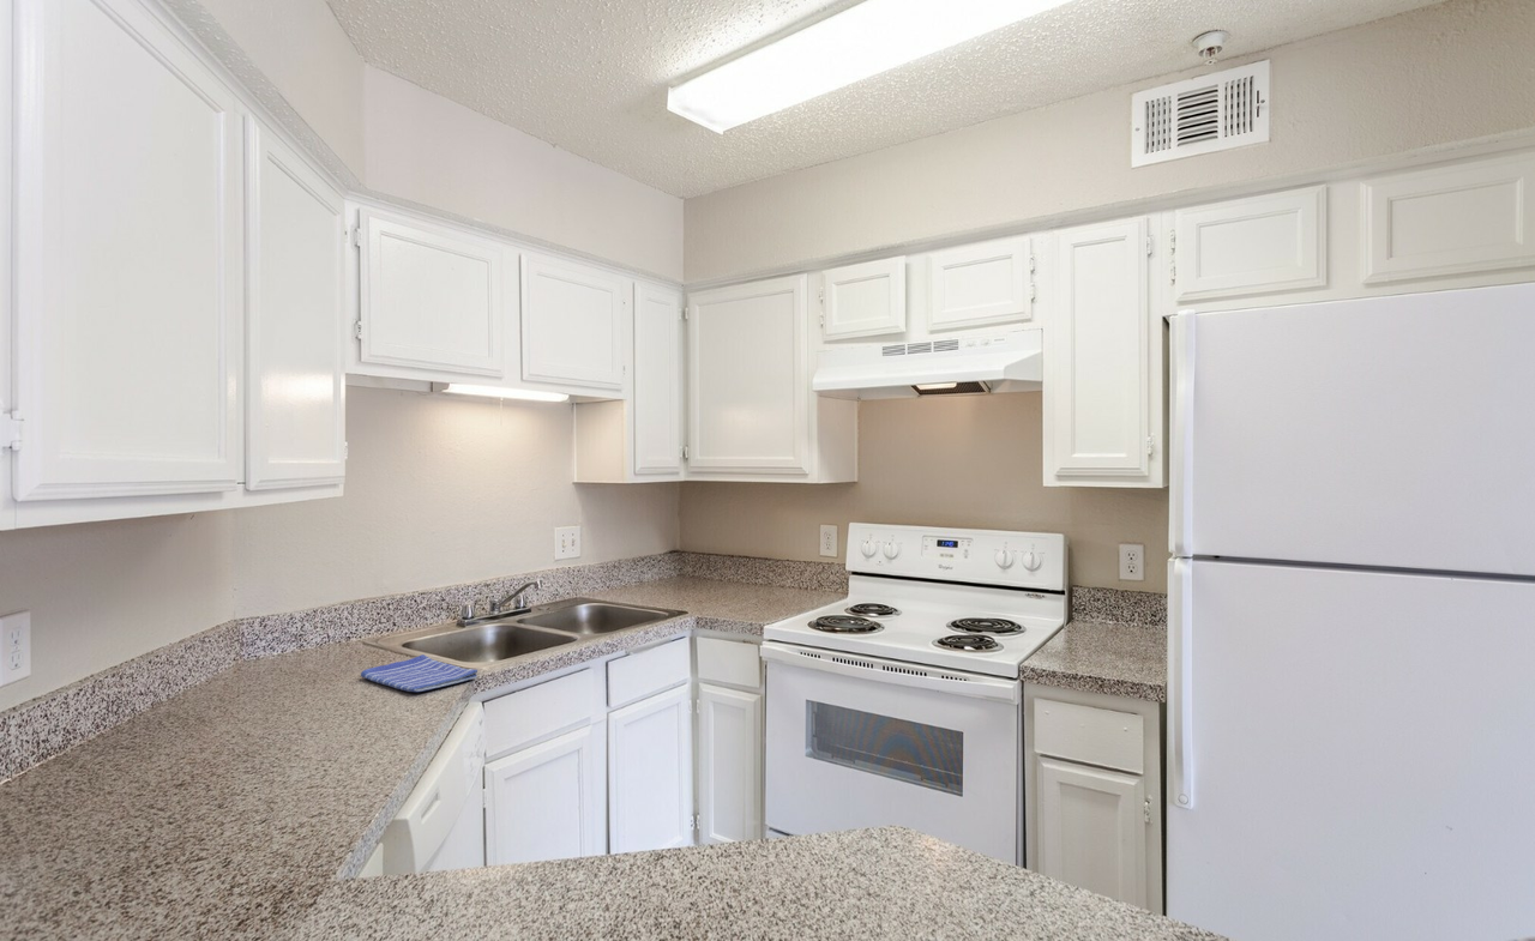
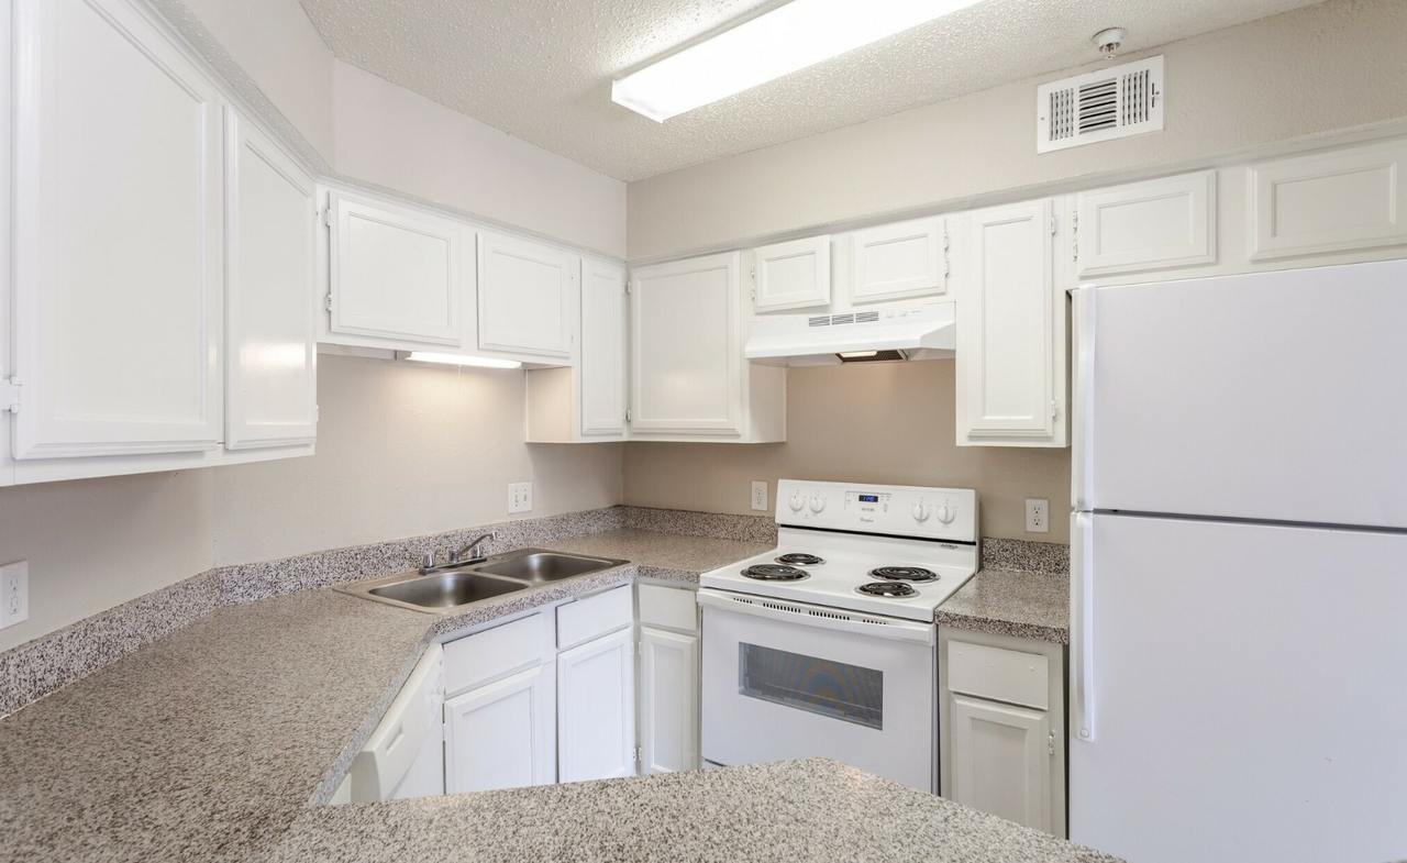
- dish towel (419, 672)
